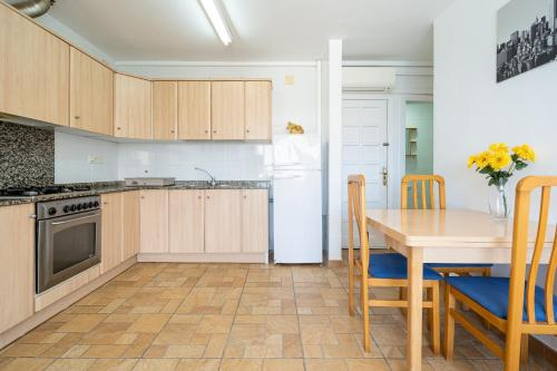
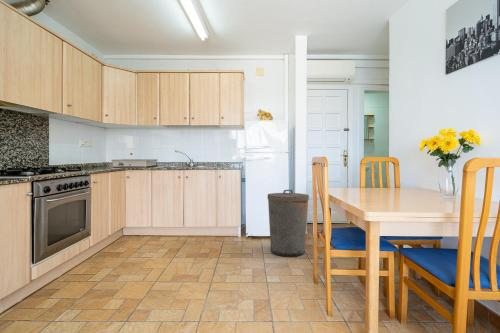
+ trash can (287, 220)
